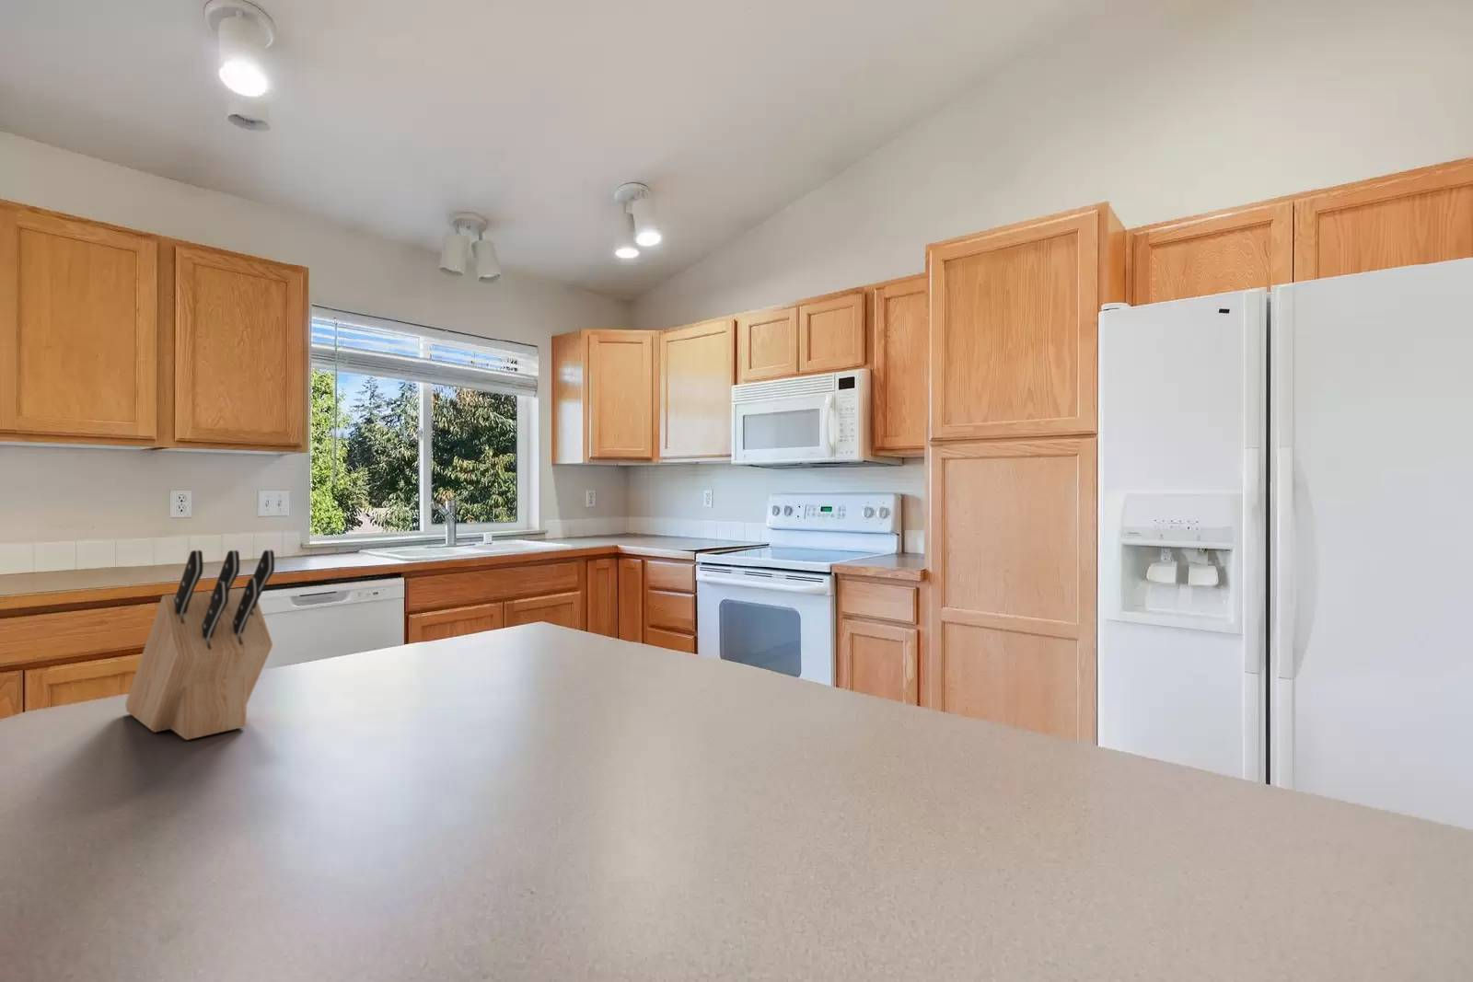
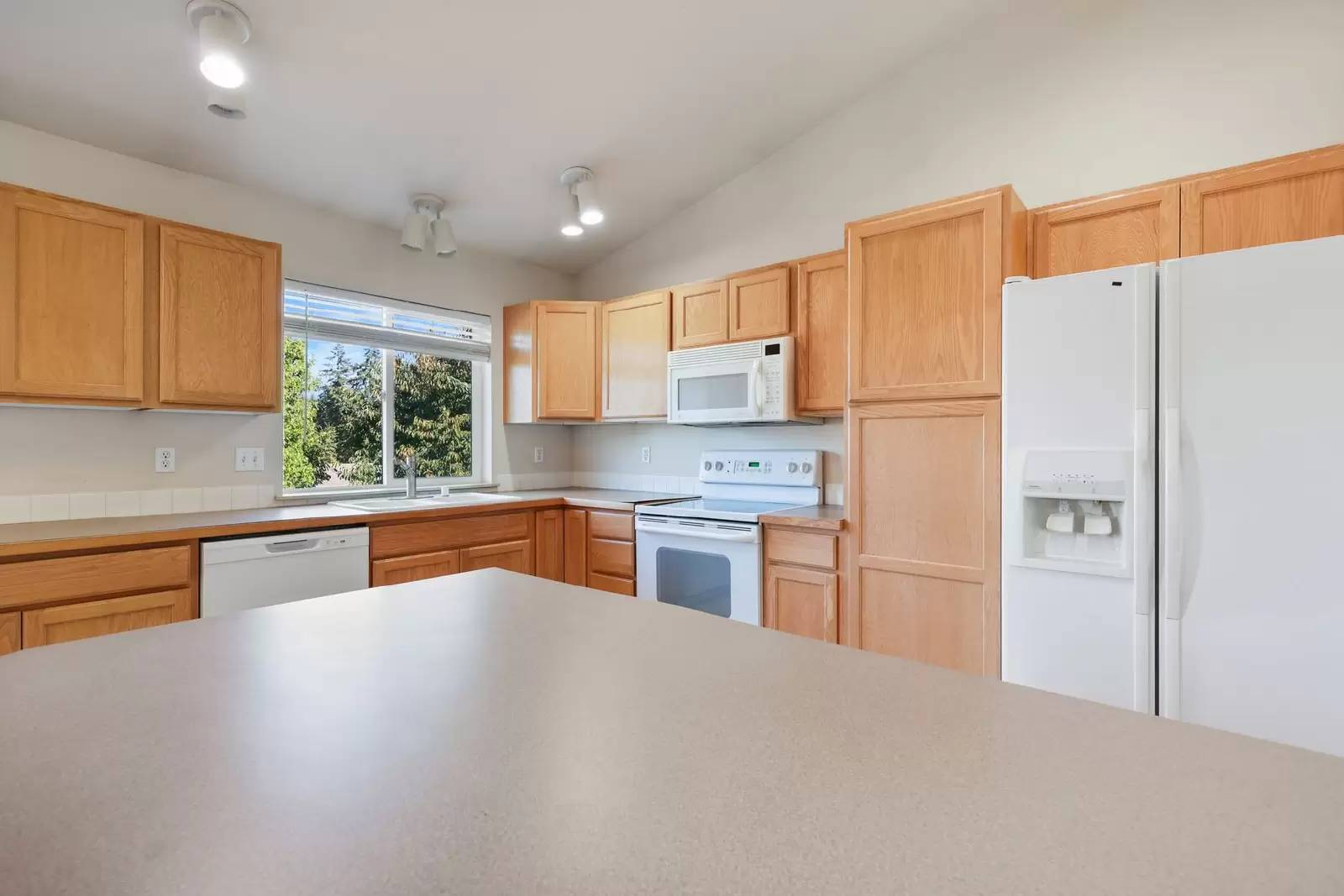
- knife block (202, 633)
